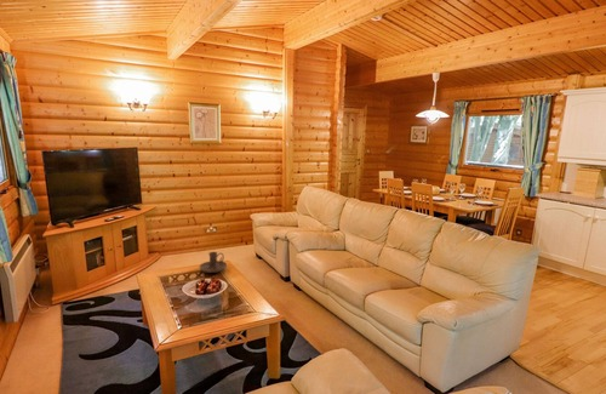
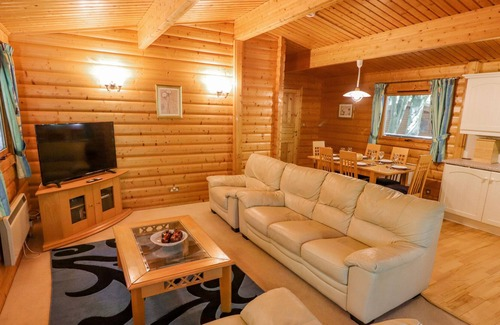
- candle holder (215, 259)
